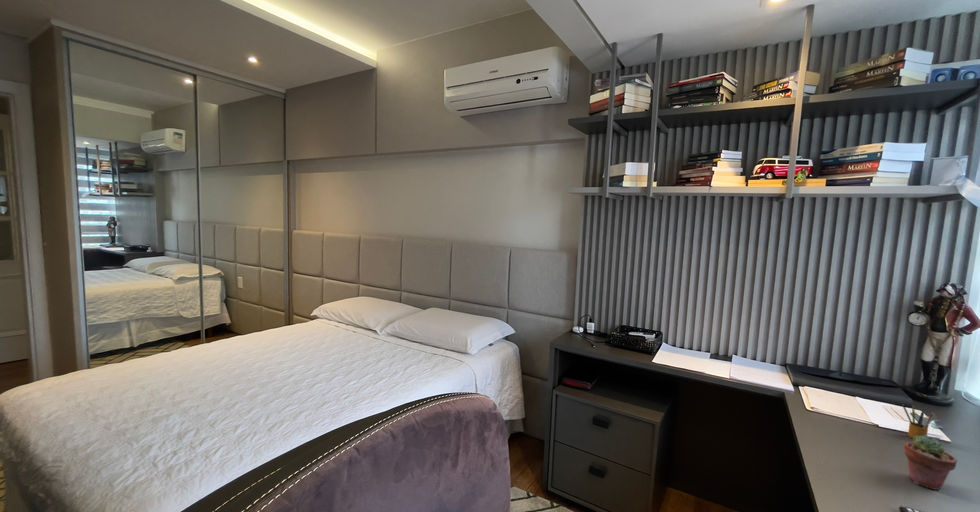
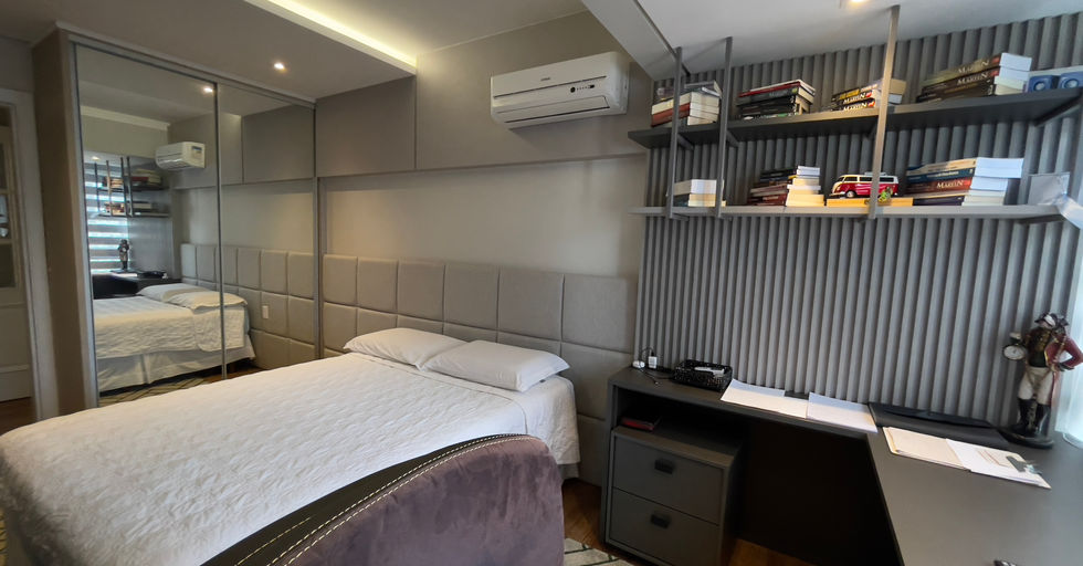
- pencil box (918, 421)
- potted succulent (928, 460)
